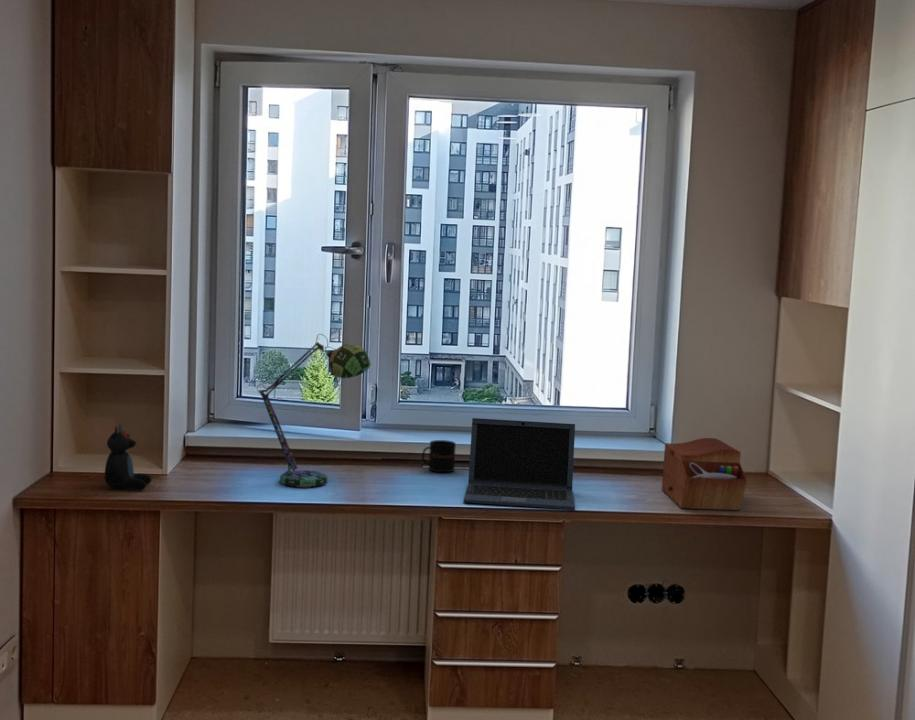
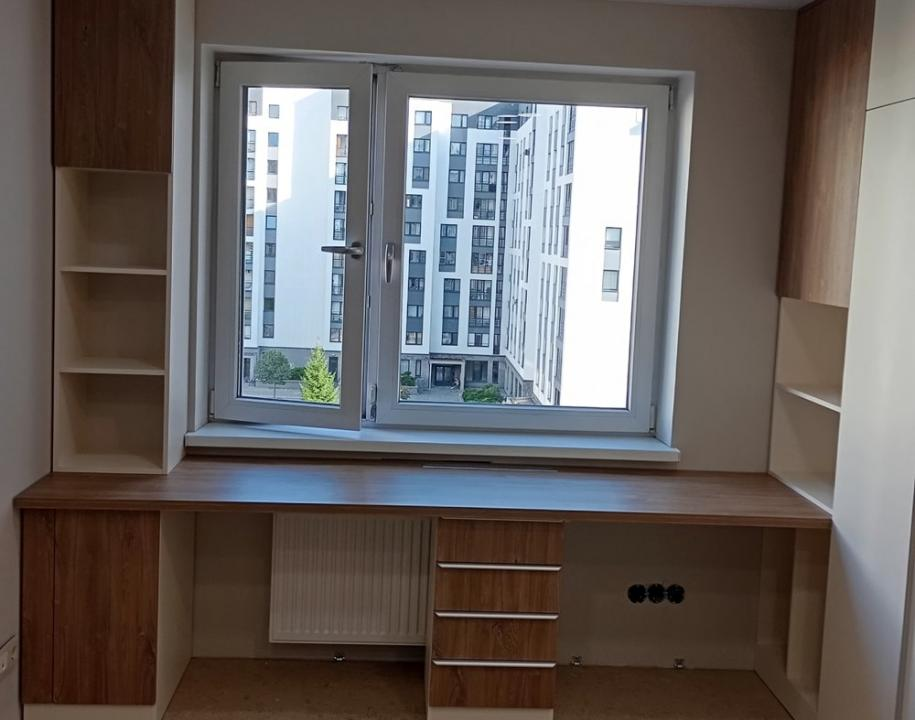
- sewing box (701, 473)
- laptop (521, 461)
- desk lamp (280, 426)
- teddy bear (127, 456)
- mug (438, 456)
